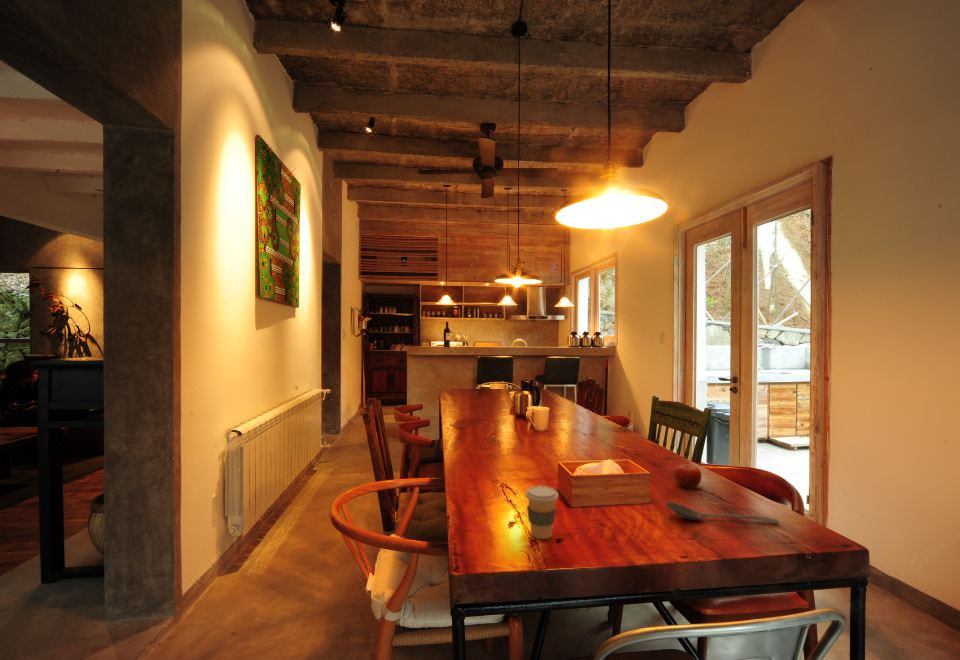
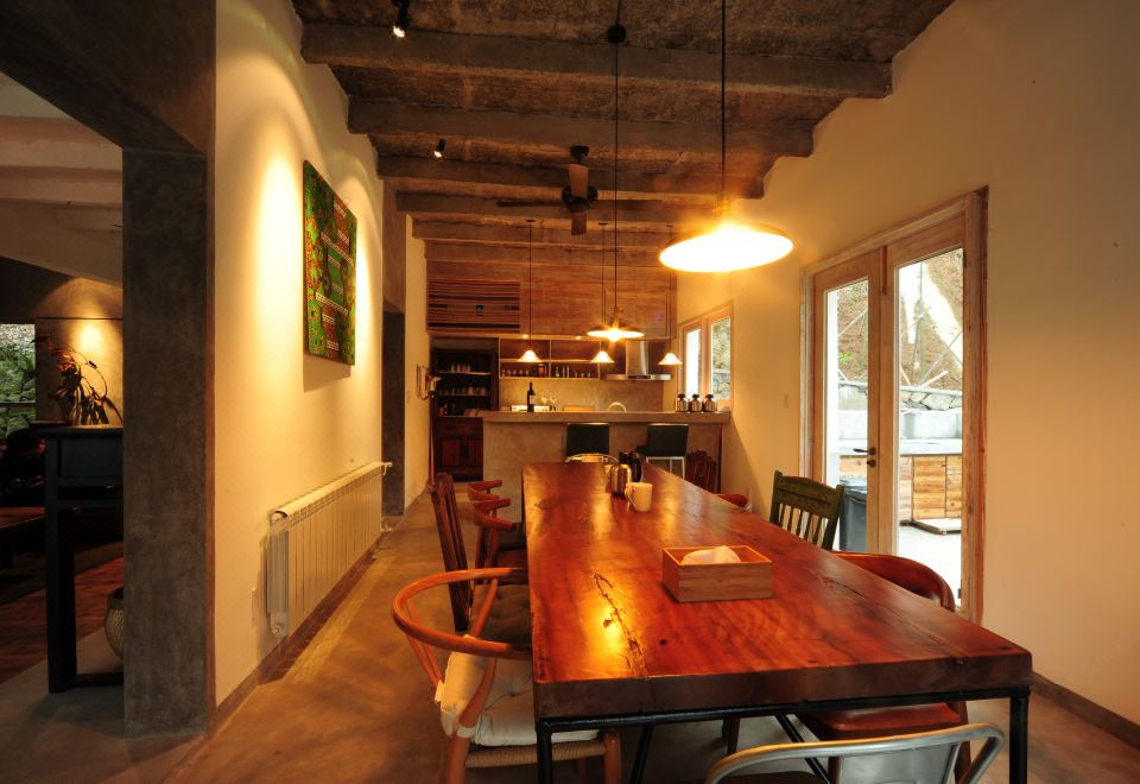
- fruit (687, 474)
- stirrer (721, 514)
- coffee cup (541, 512)
